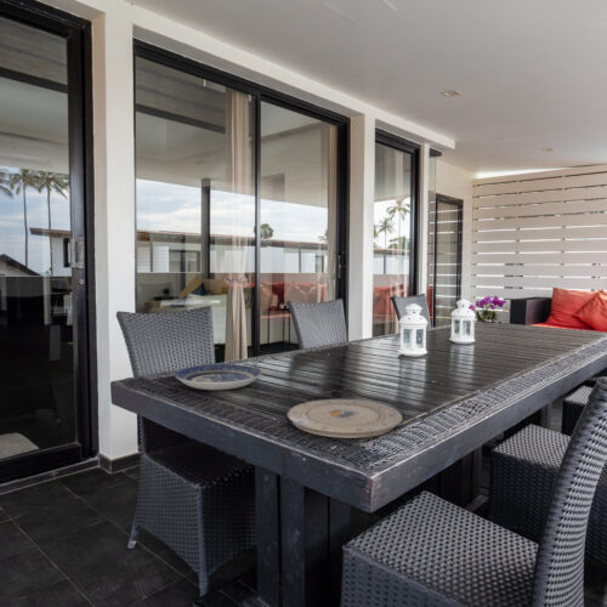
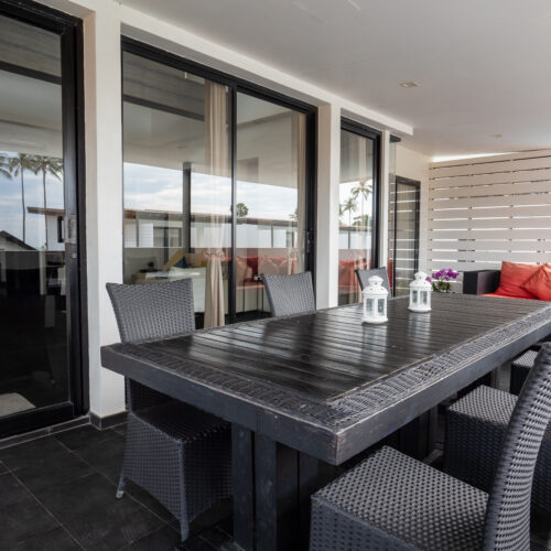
- plate (344, 416)
- plate (219, 378)
